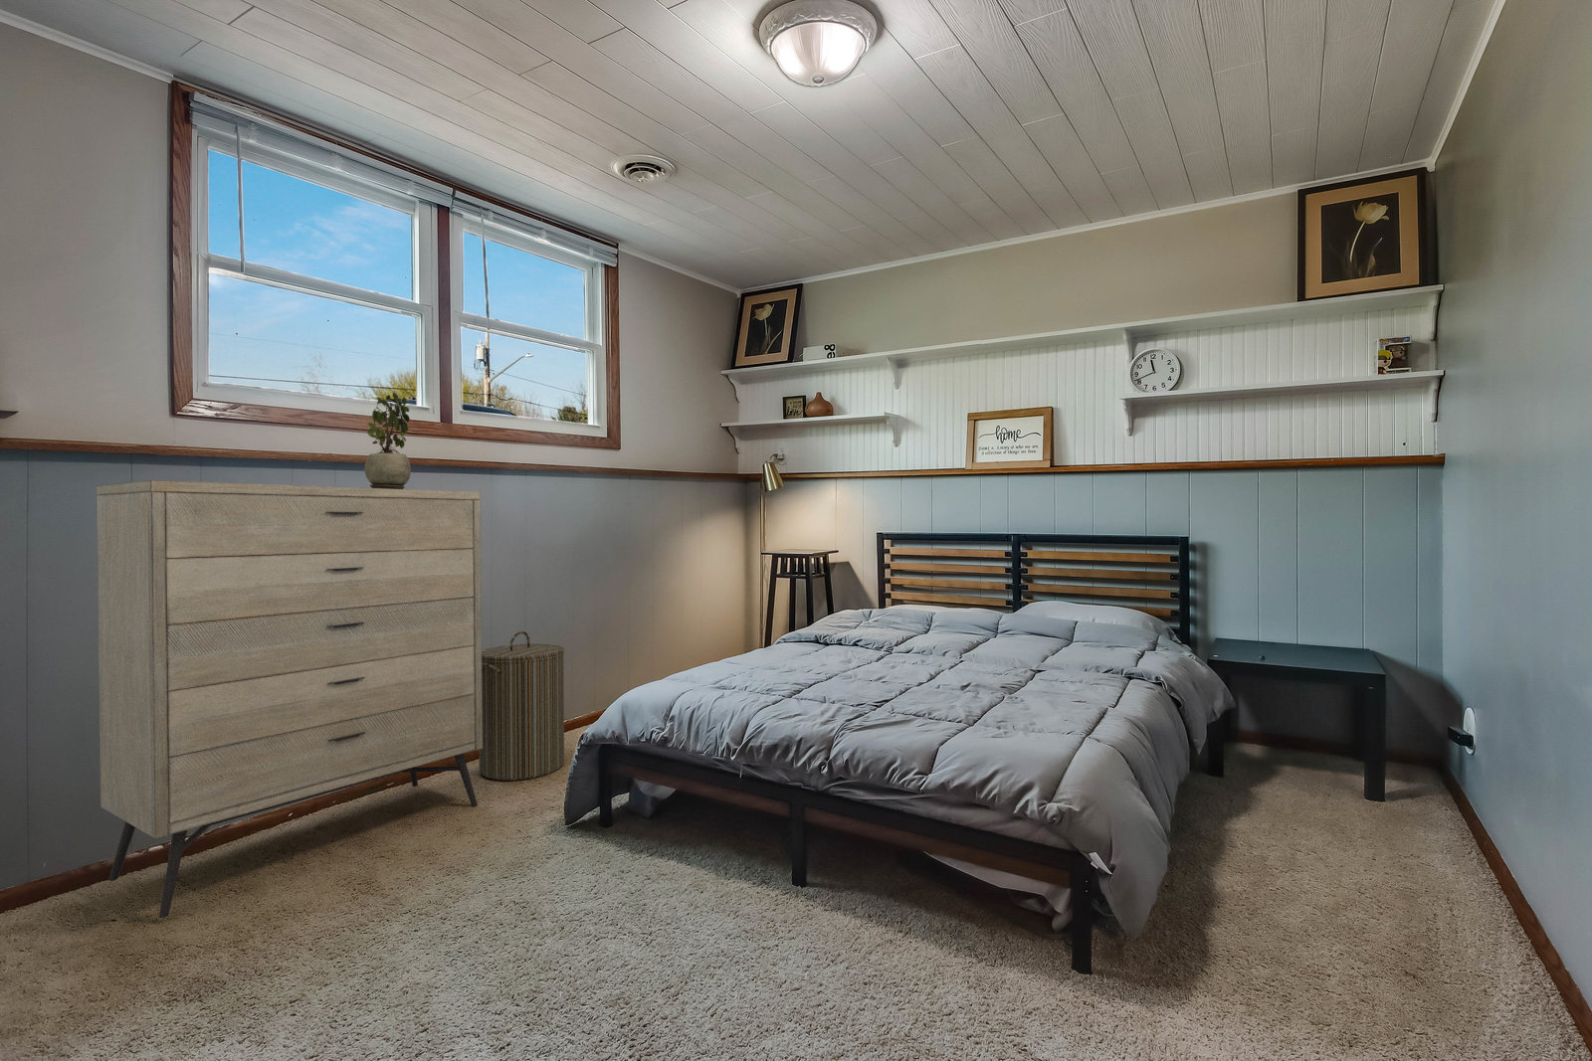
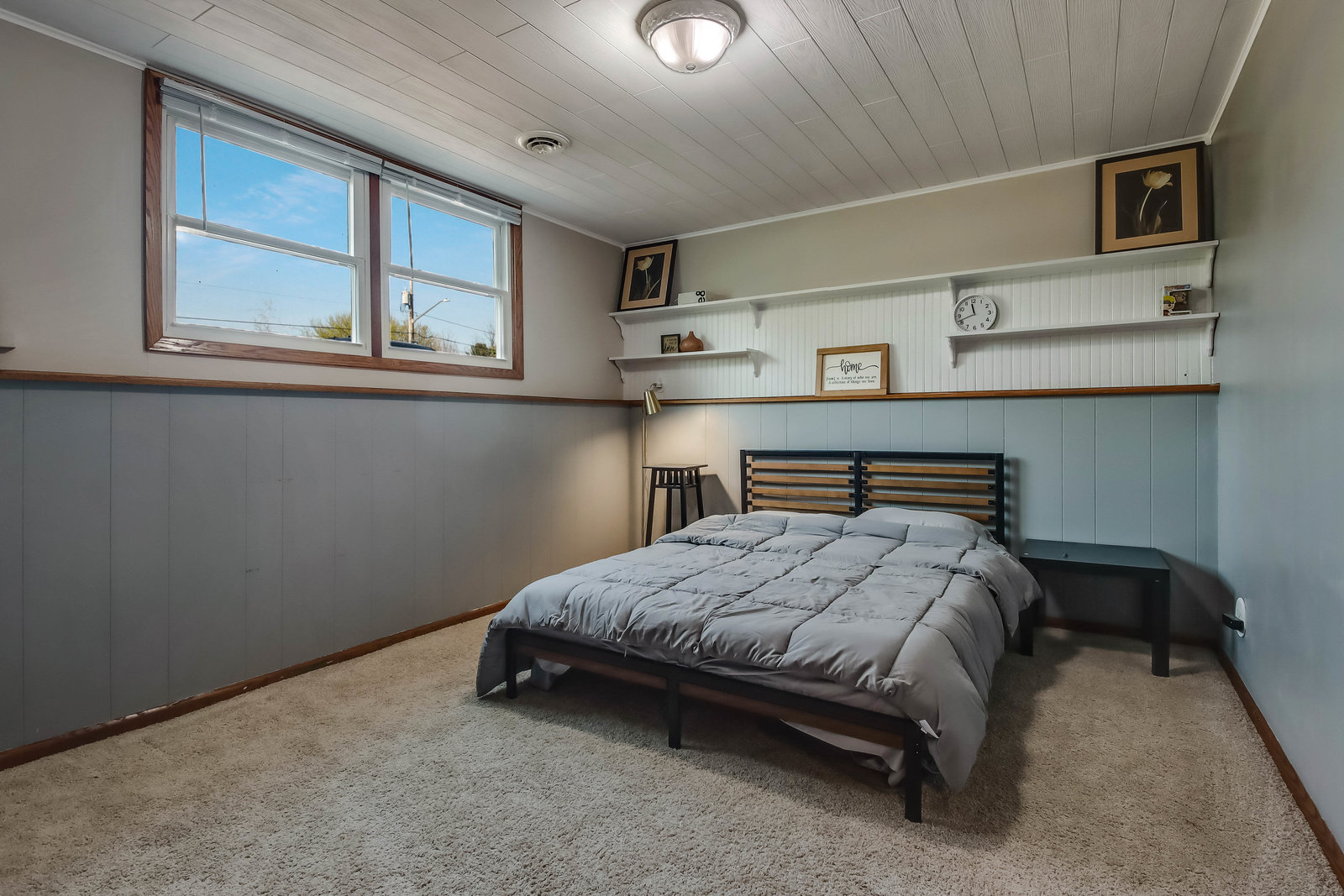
- laundry hamper (521, 699)
- potted plant (384, 441)
- dresser (313, 664)
